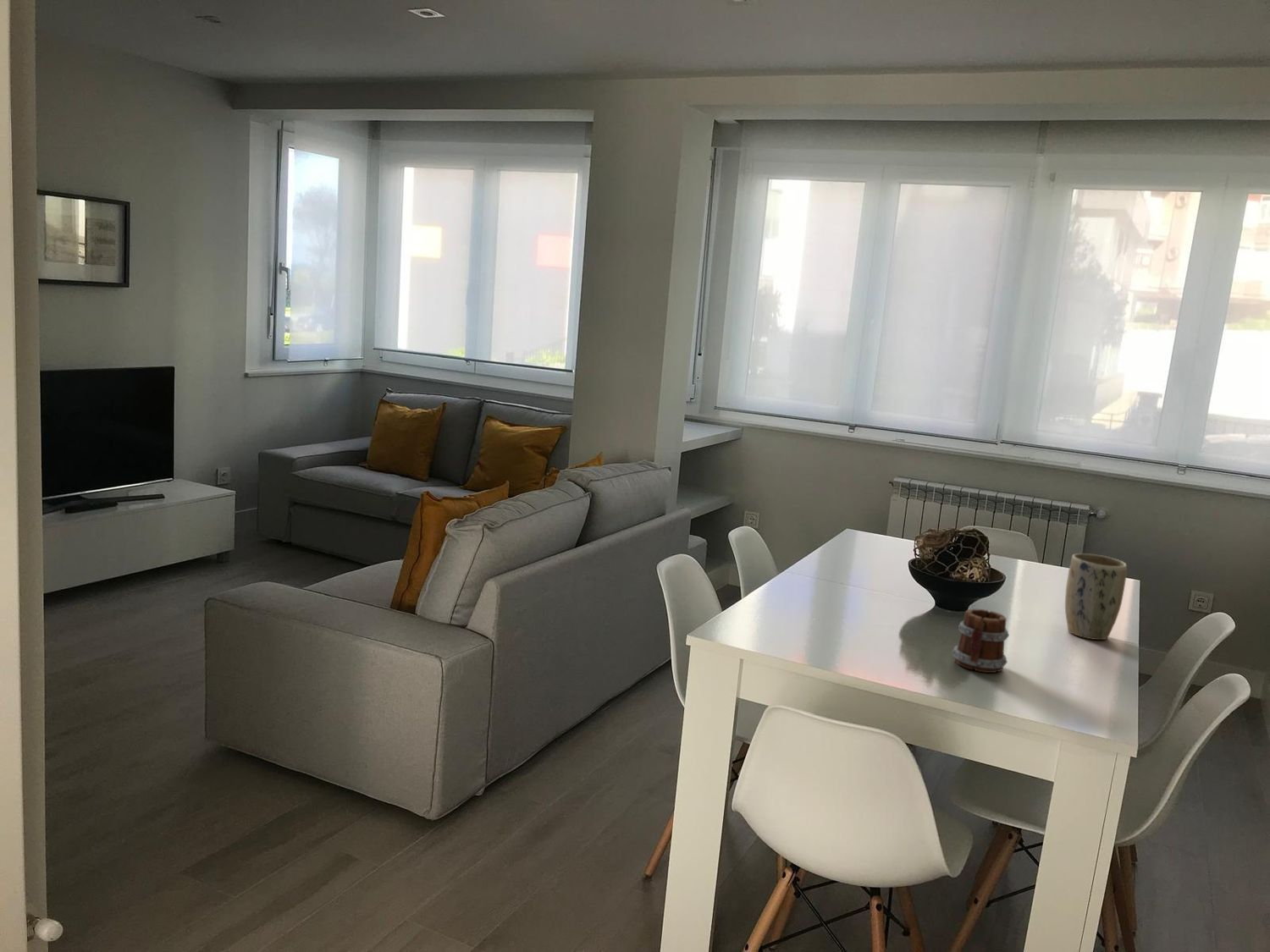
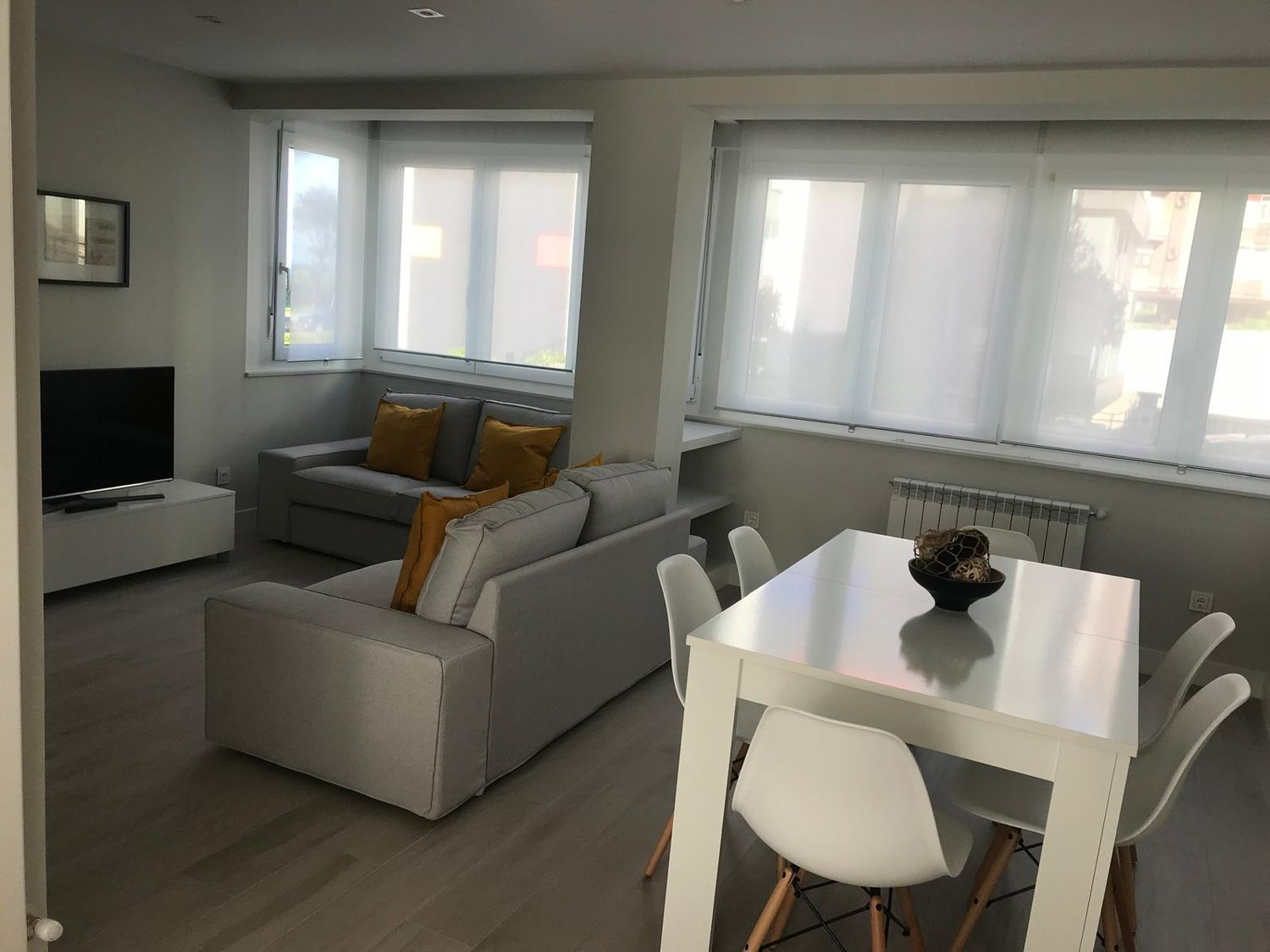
- mug (981, 639)
- plant pot (1093, 597)
